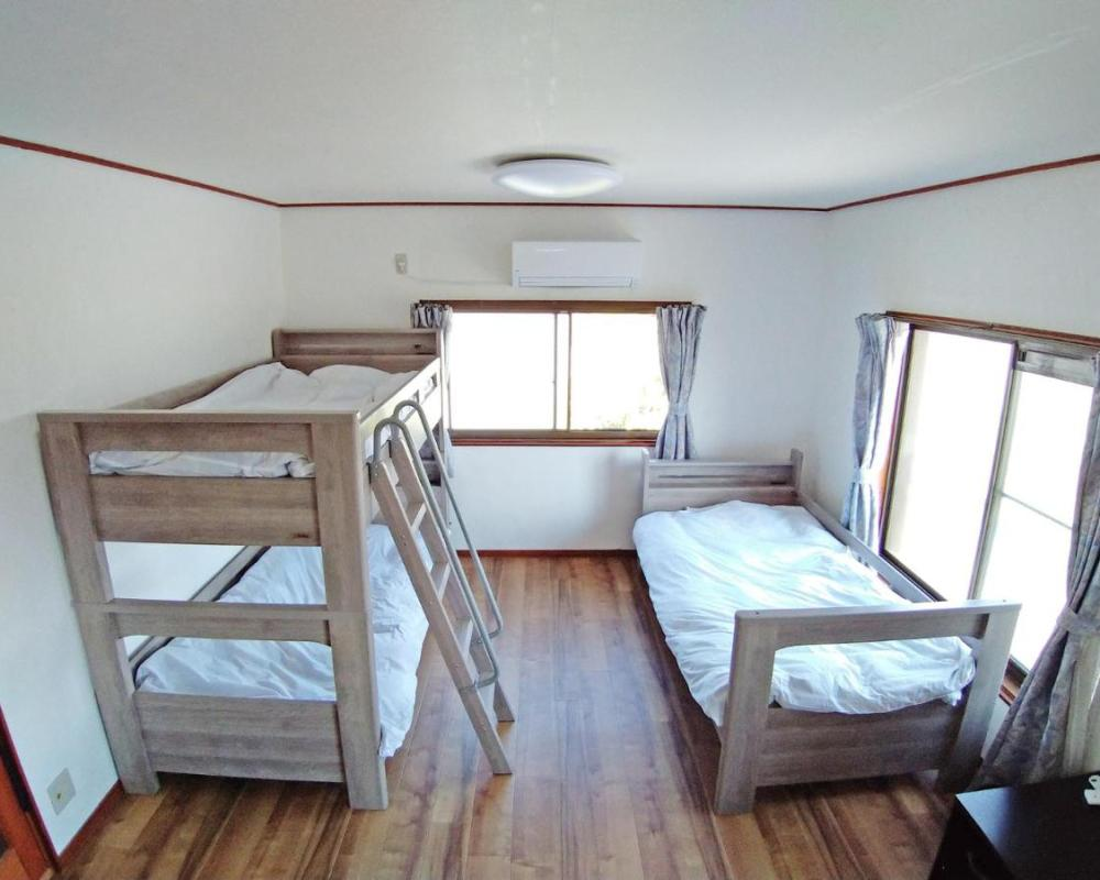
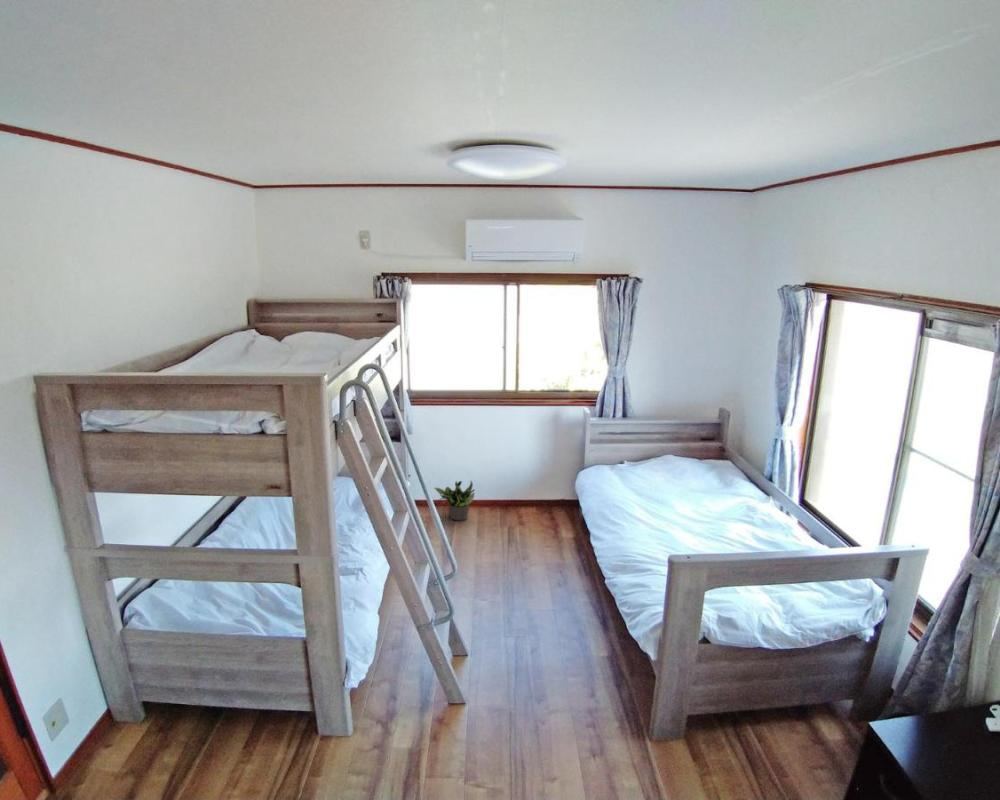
+ potted plant (454, 498)
